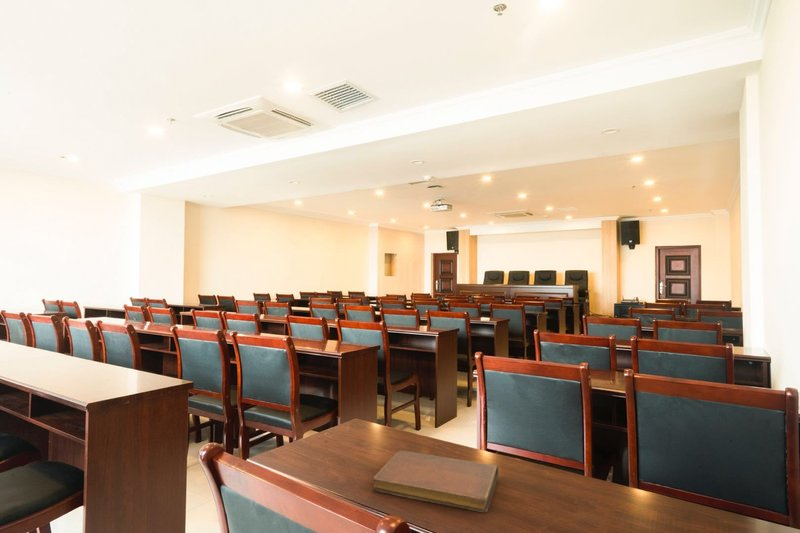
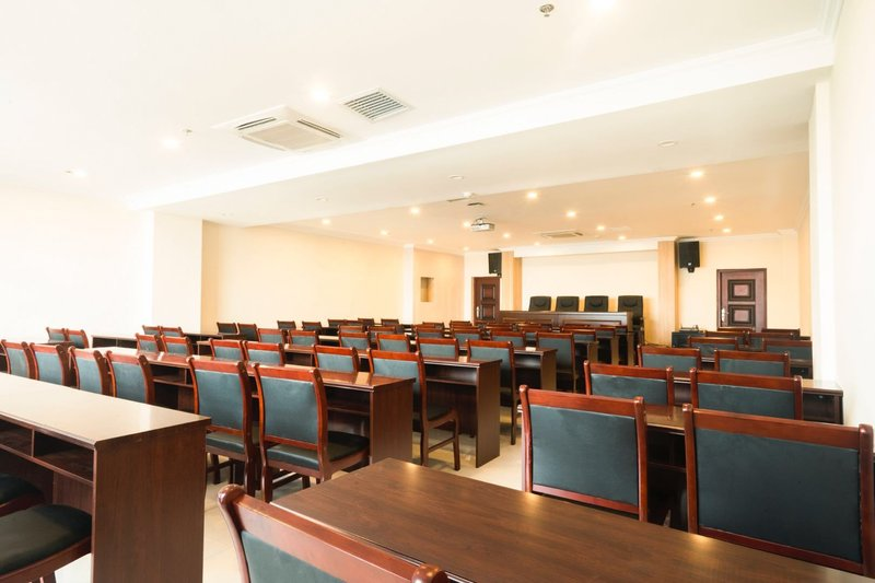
- notebook (437, 477)
